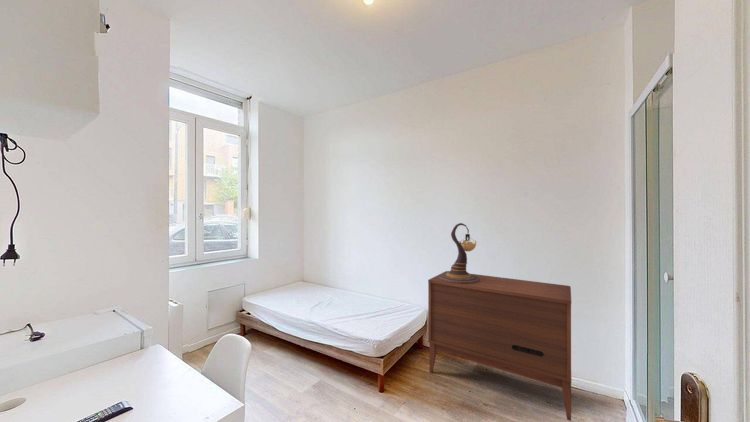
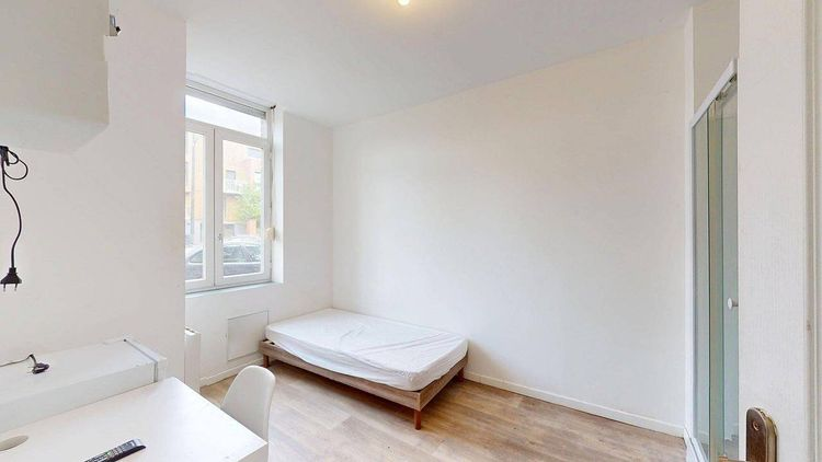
- candle holder (458, 250)
- dresser (496, 331)
